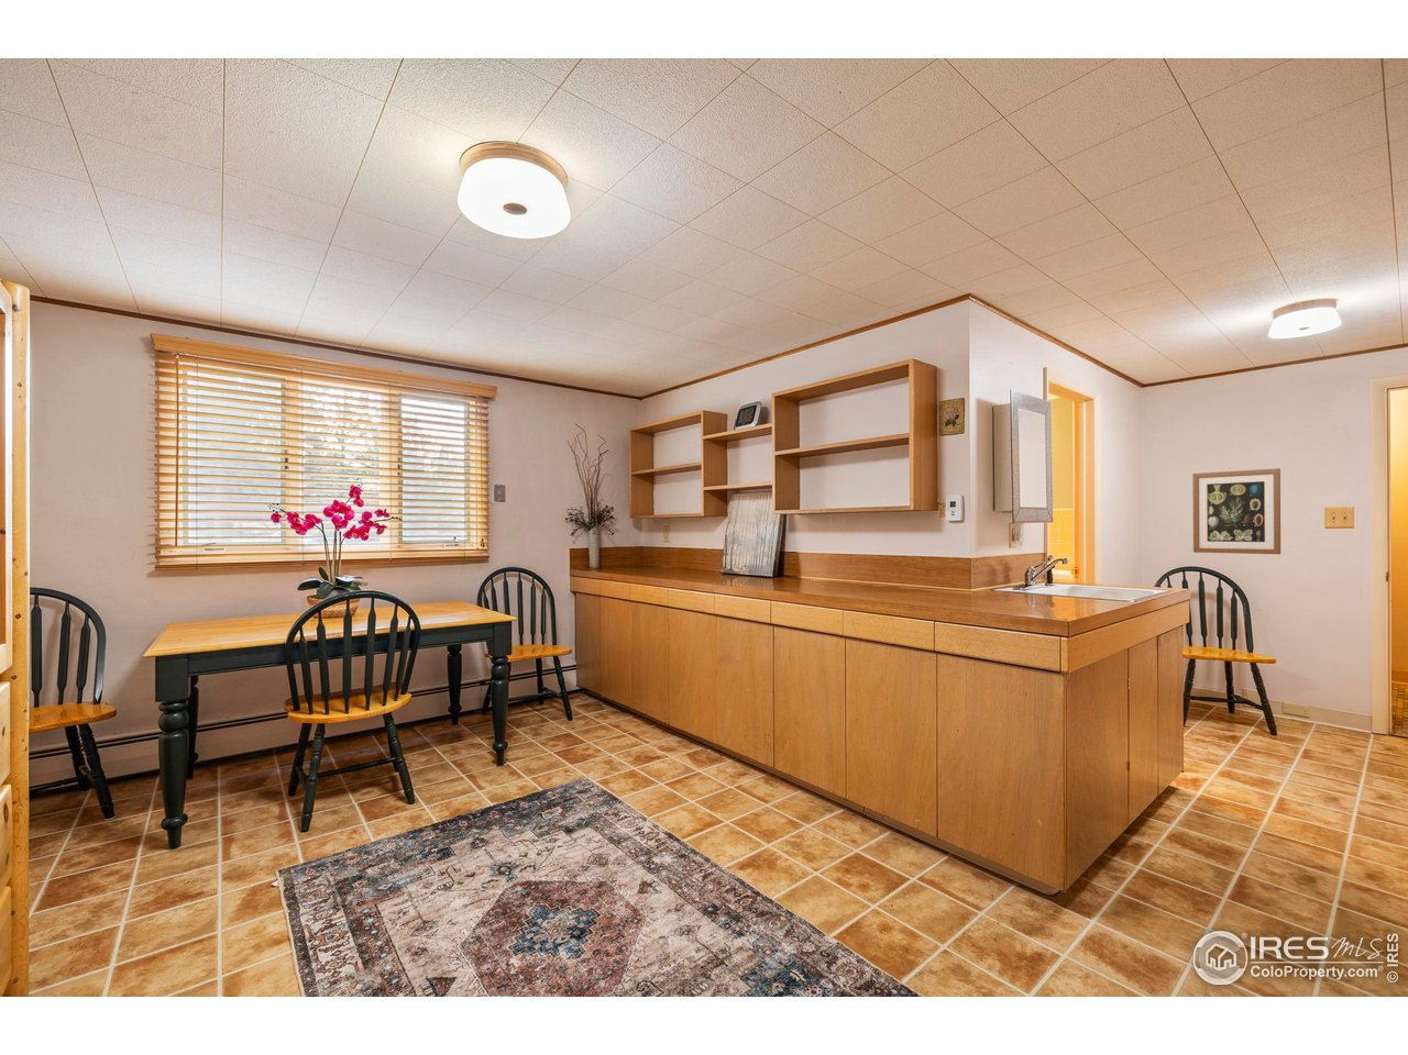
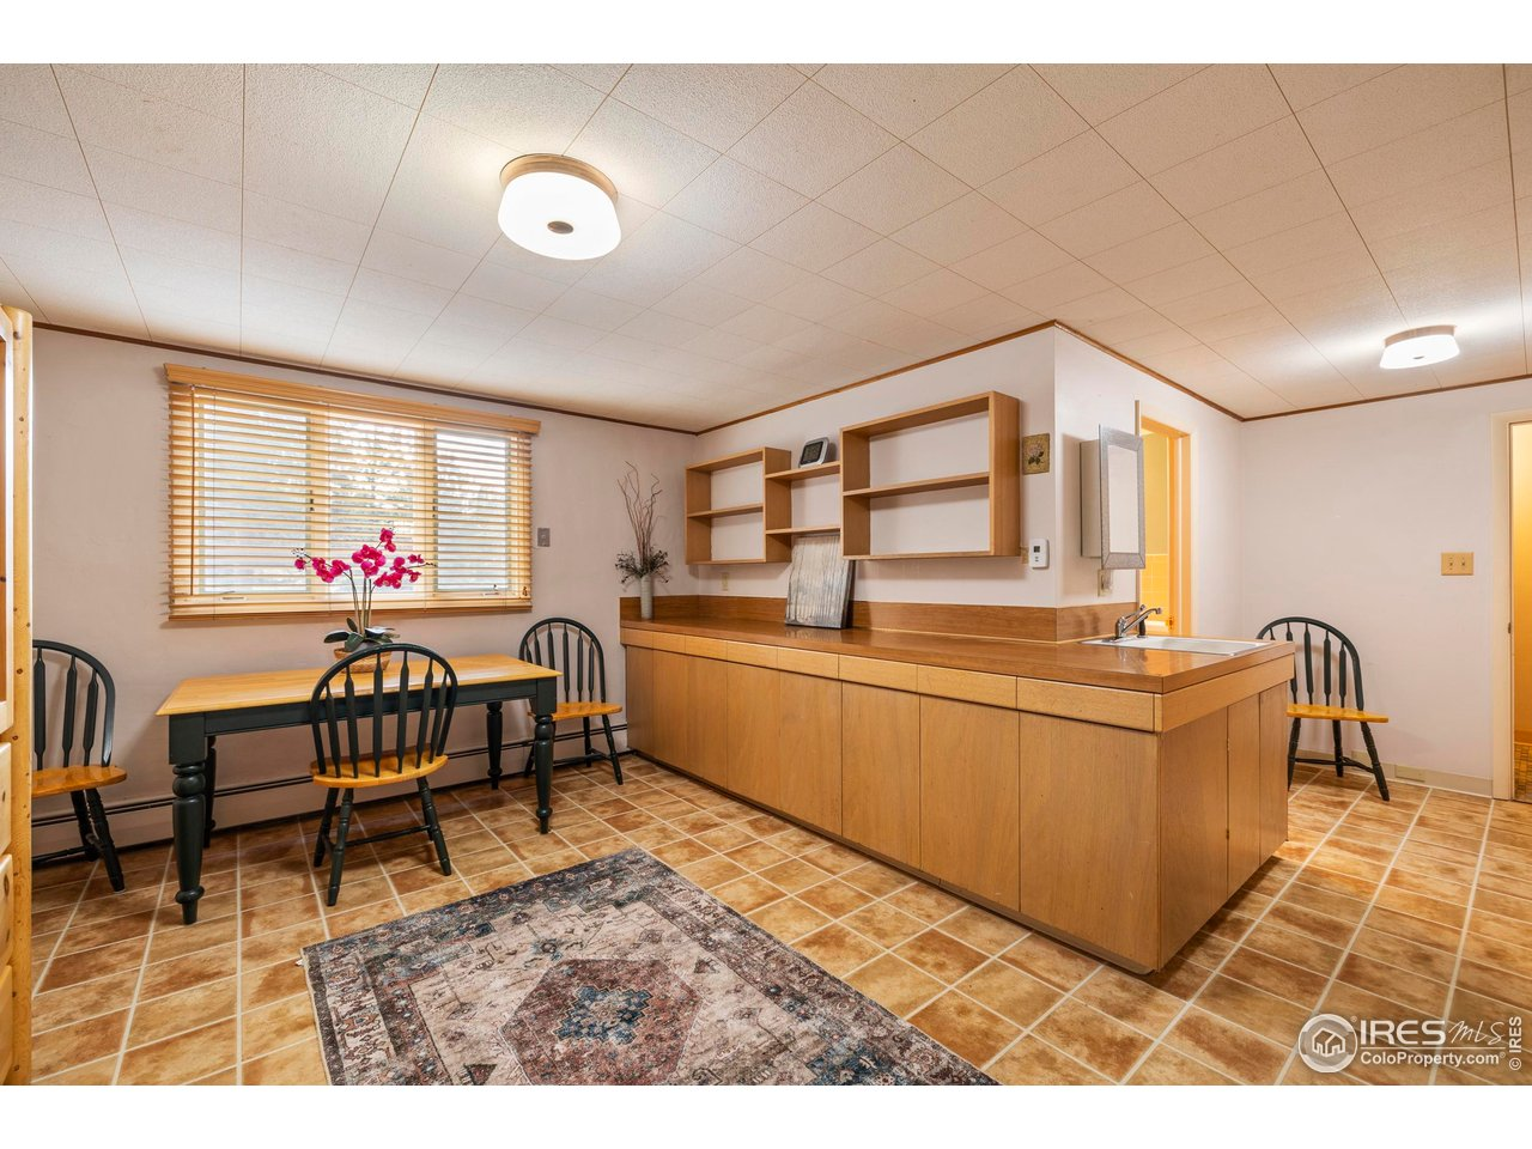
- wall art (1234, 512)
